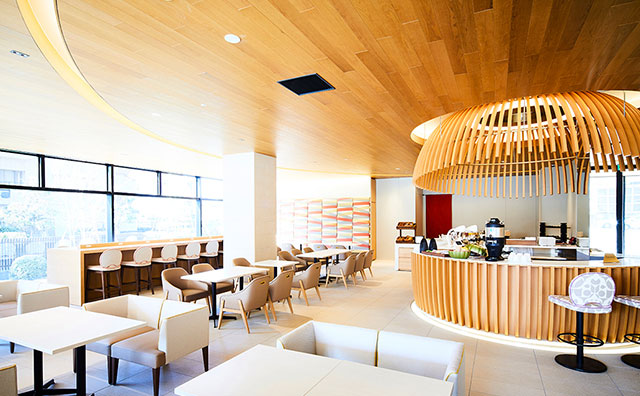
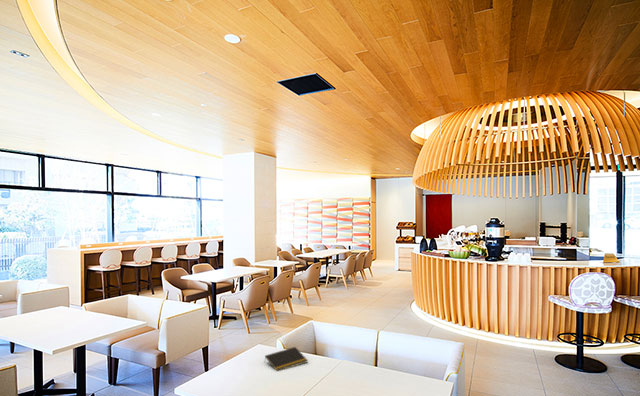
+ notepad (286, 358)
